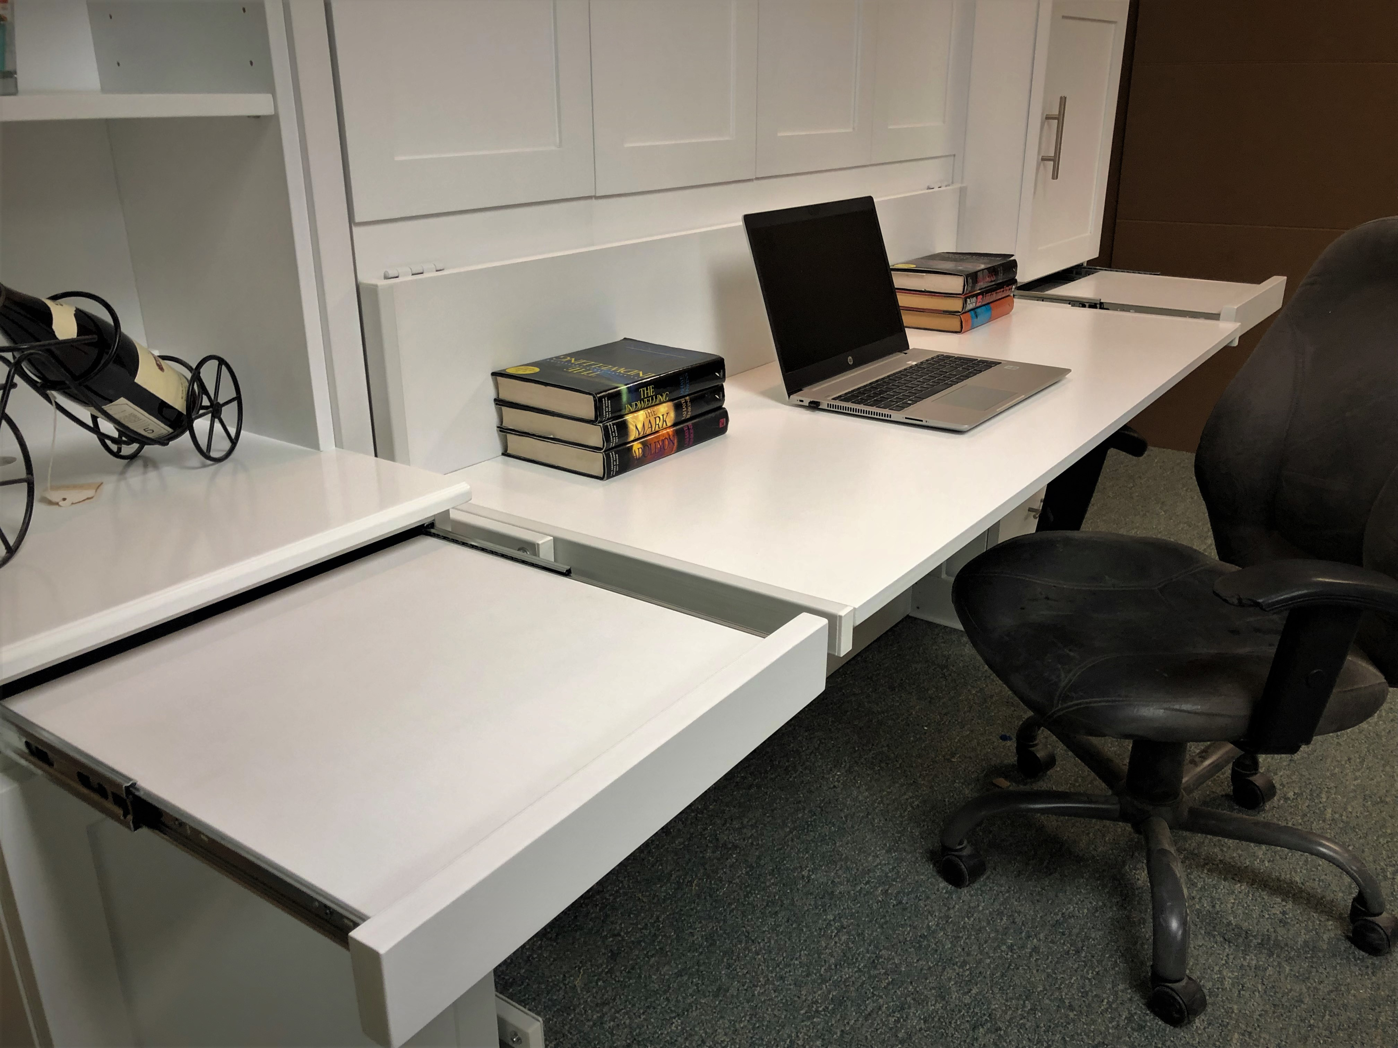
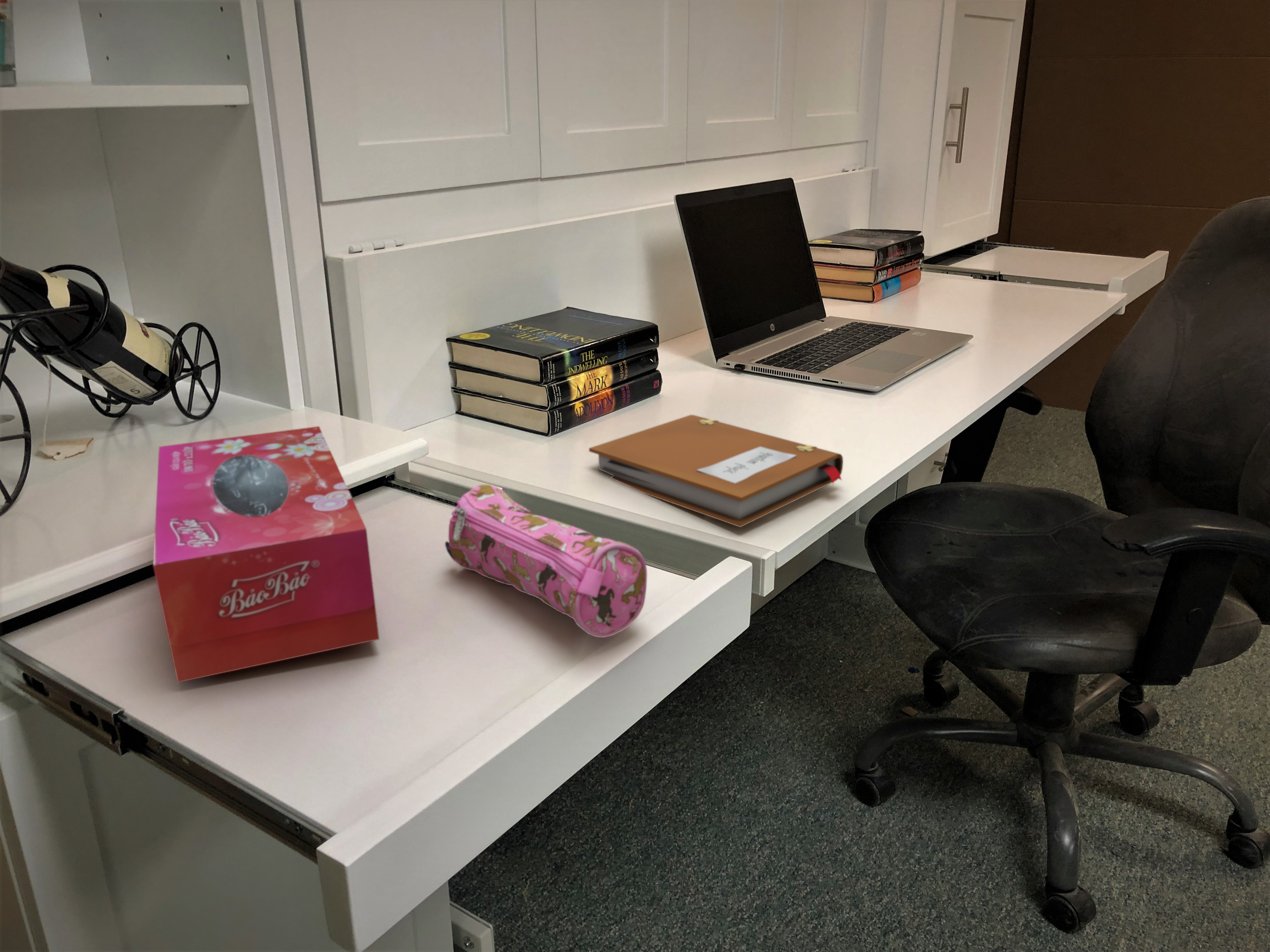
+ tissue box (259, 534)
+ notebook (720, 464)
+ pencil case (543, 557)
